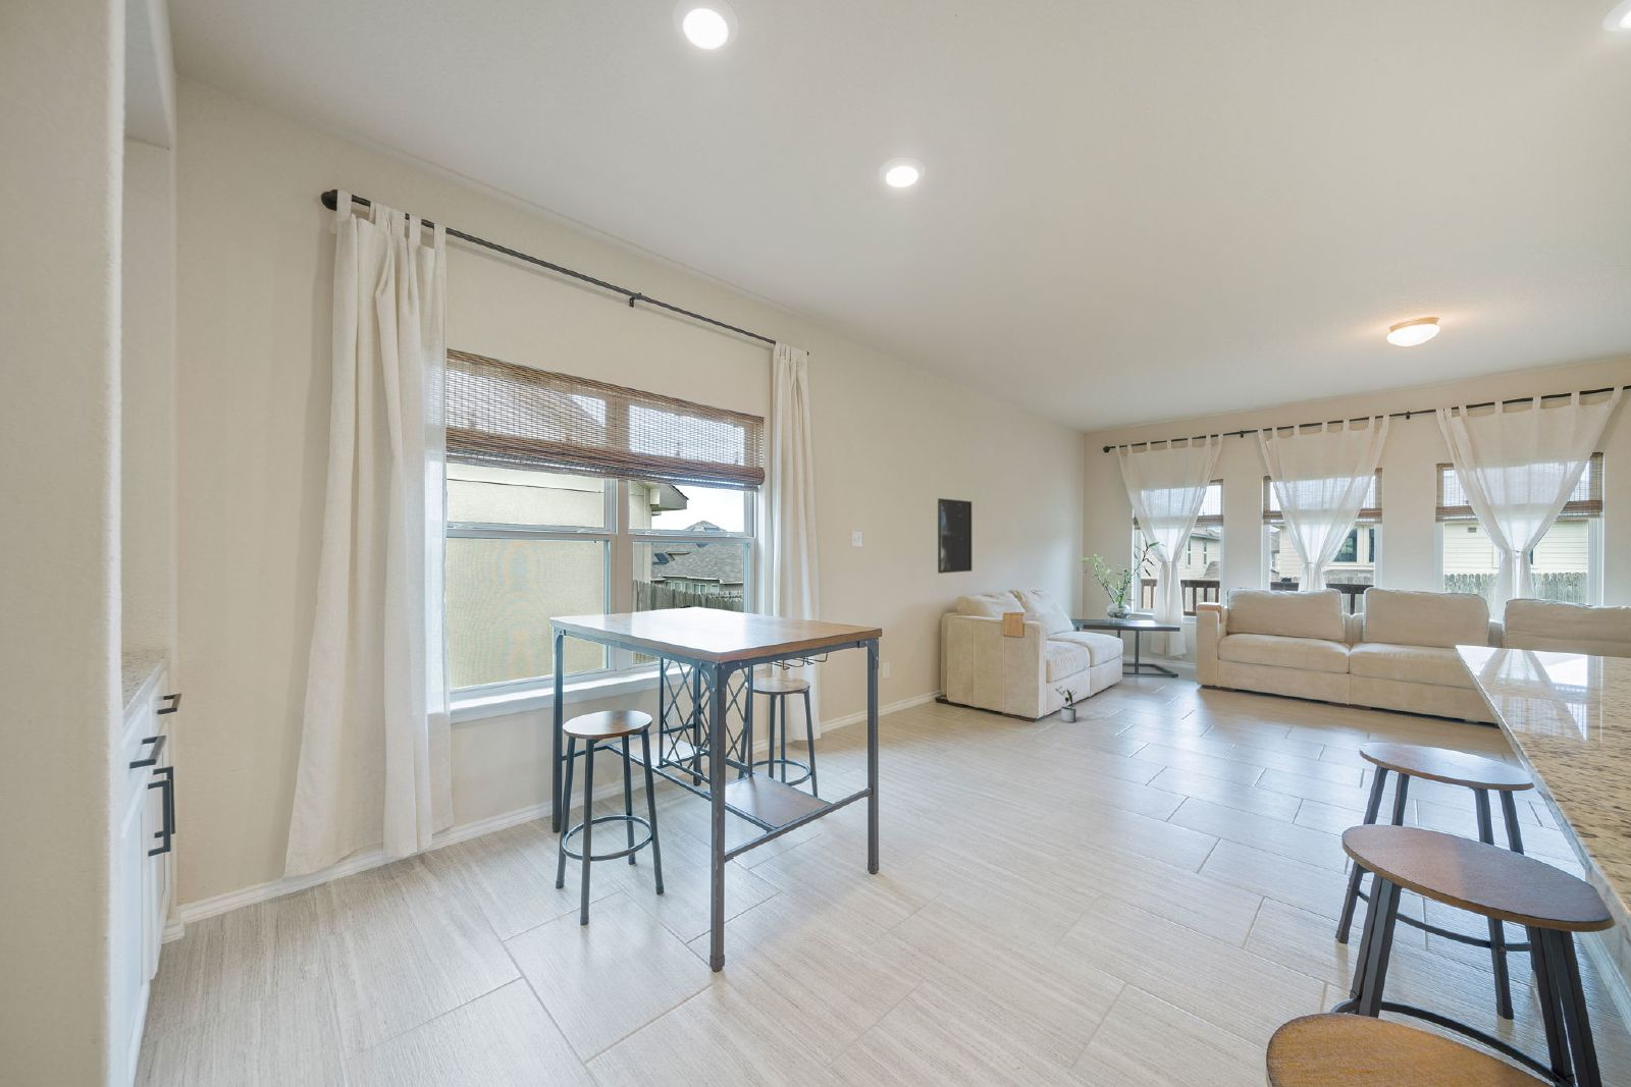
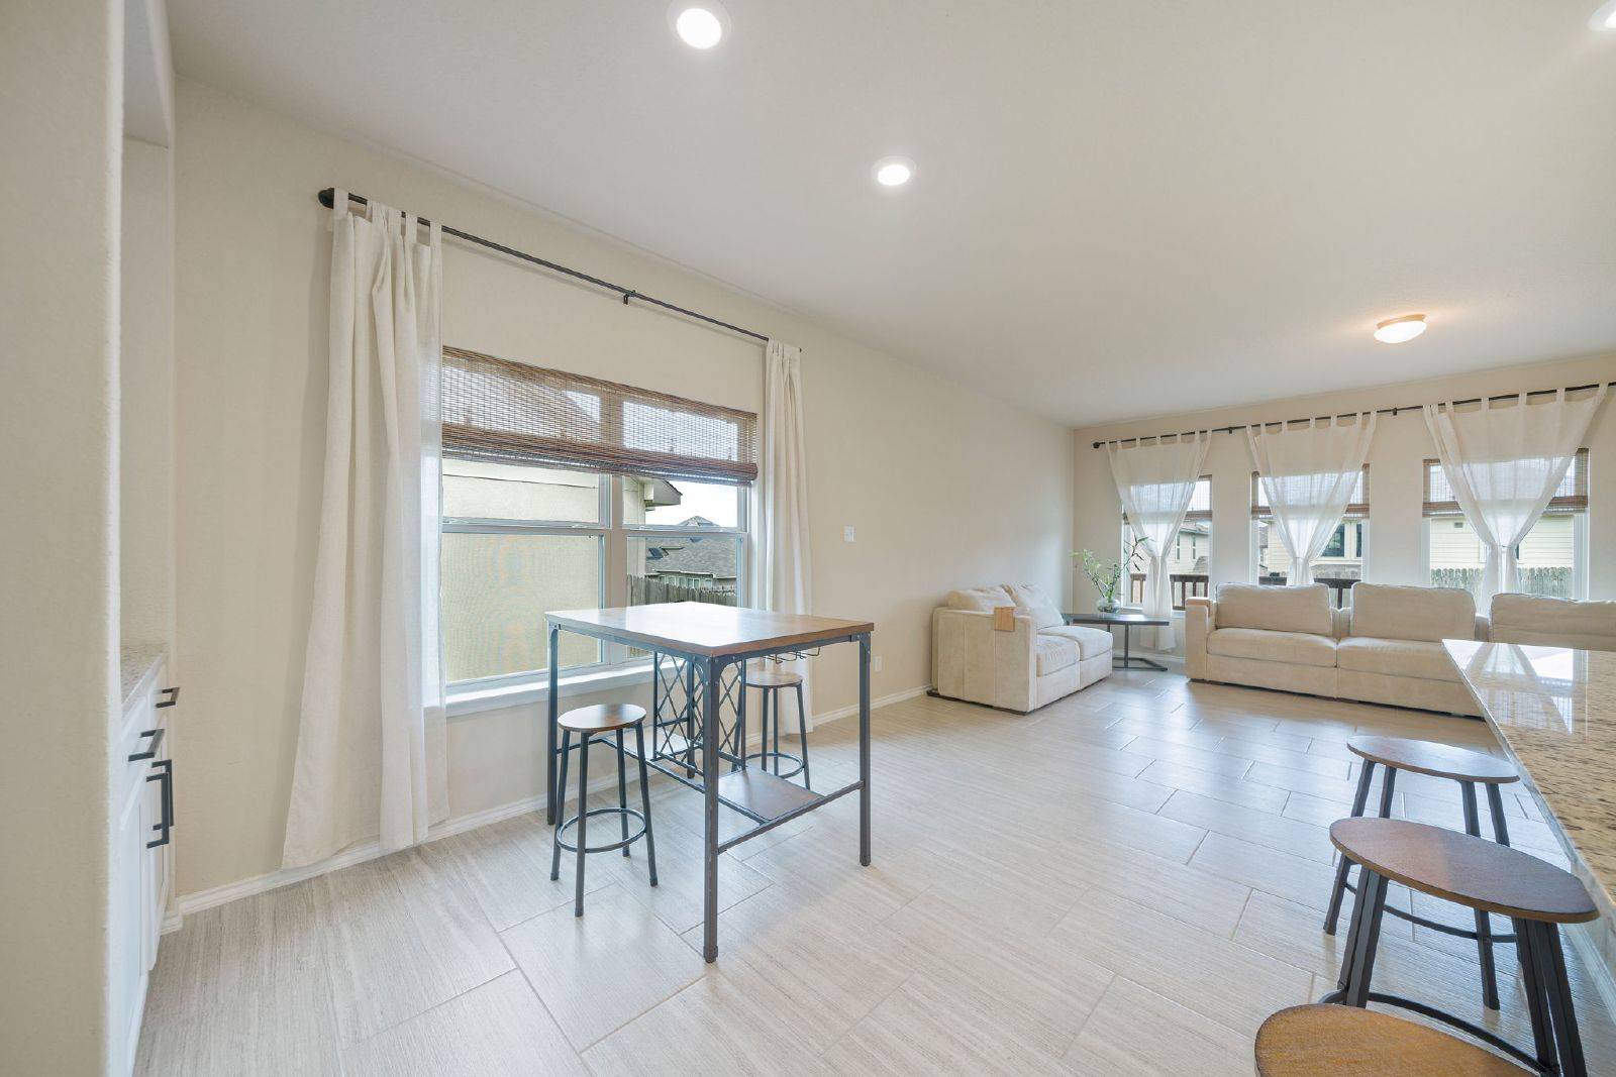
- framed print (955, 536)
- potted plant (1067, 702)
